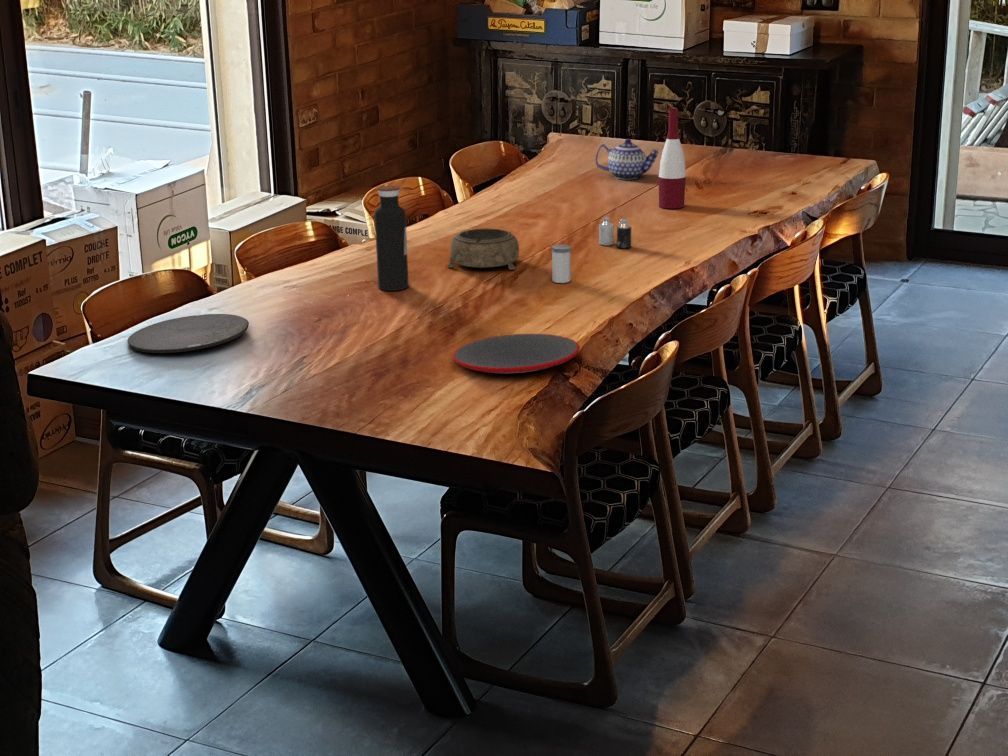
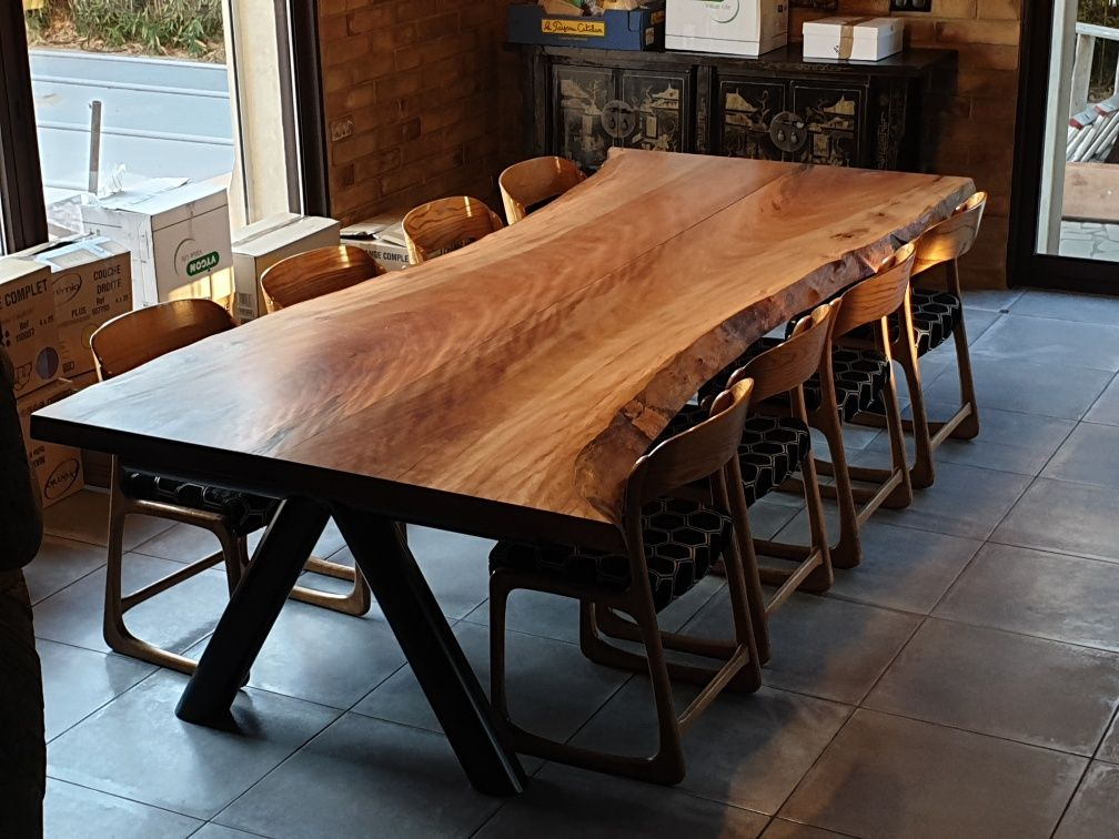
- plate (188, 332)
- plate (516, 354)
- decorative bowl (482, 249)
- candle (612, 232)
- salt shaker (561, 263)
- teapot (626, 157)
- alcohol (672, 158)
- water bottle (391, 238)
